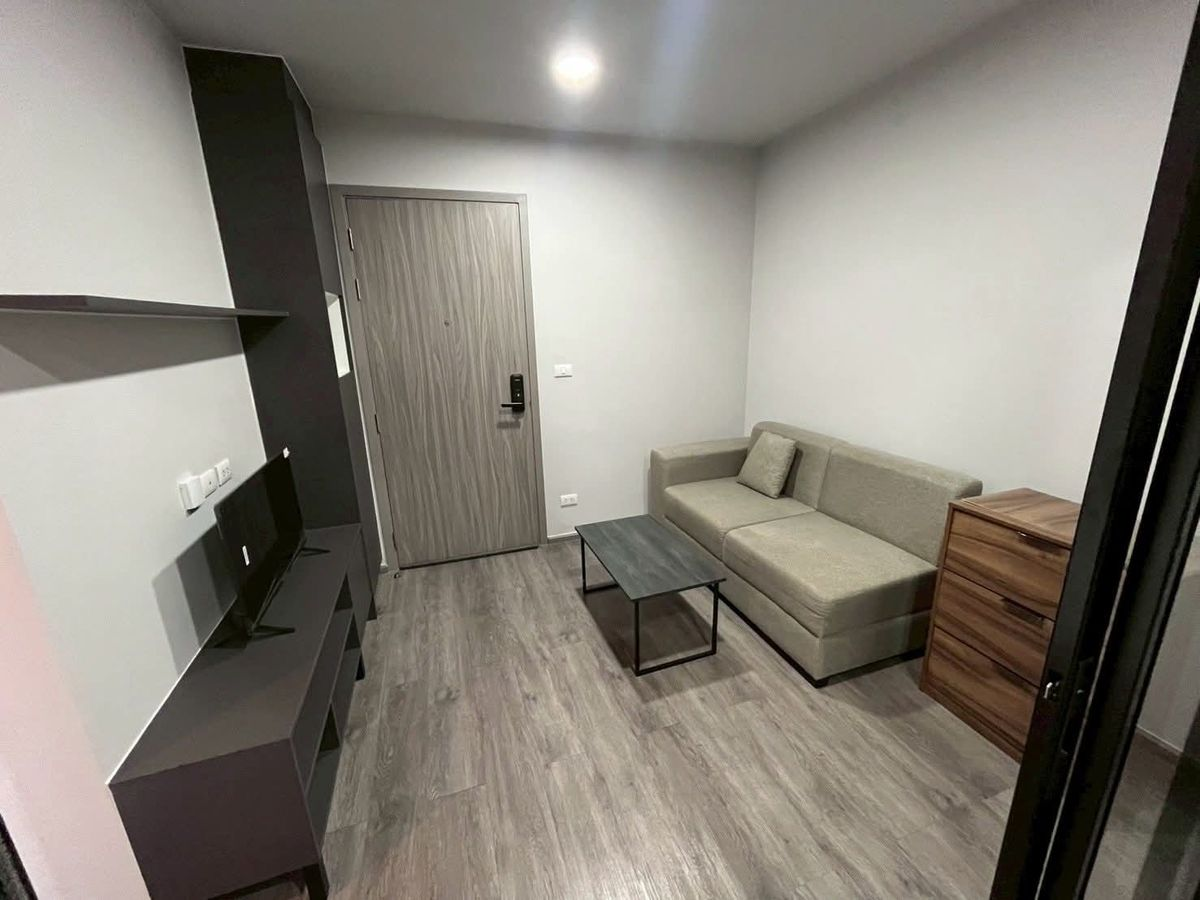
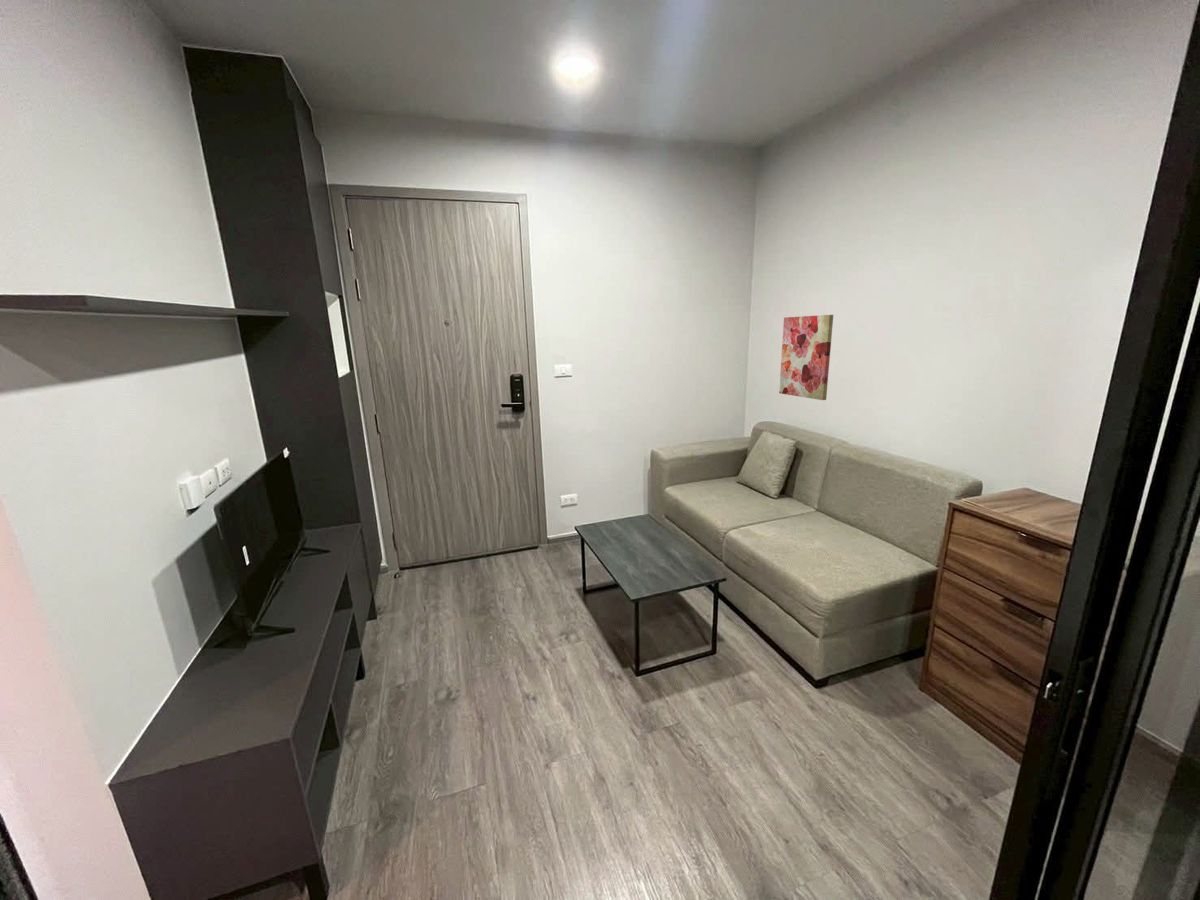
+ wall art (804, 357)
